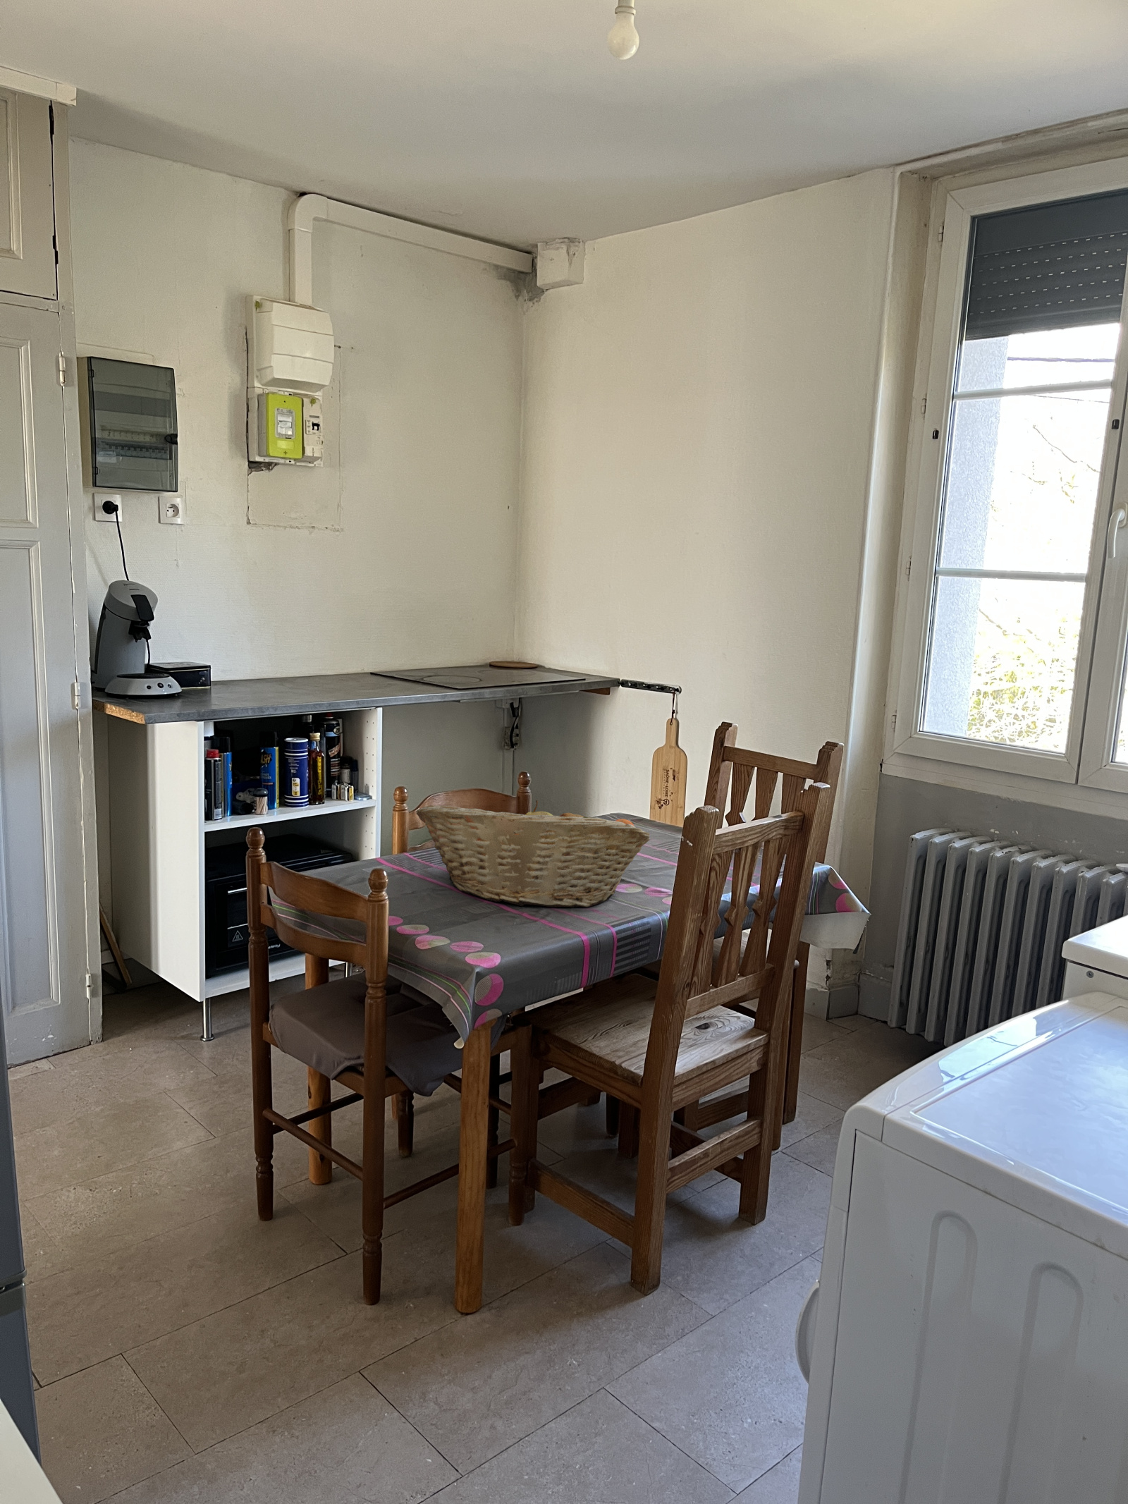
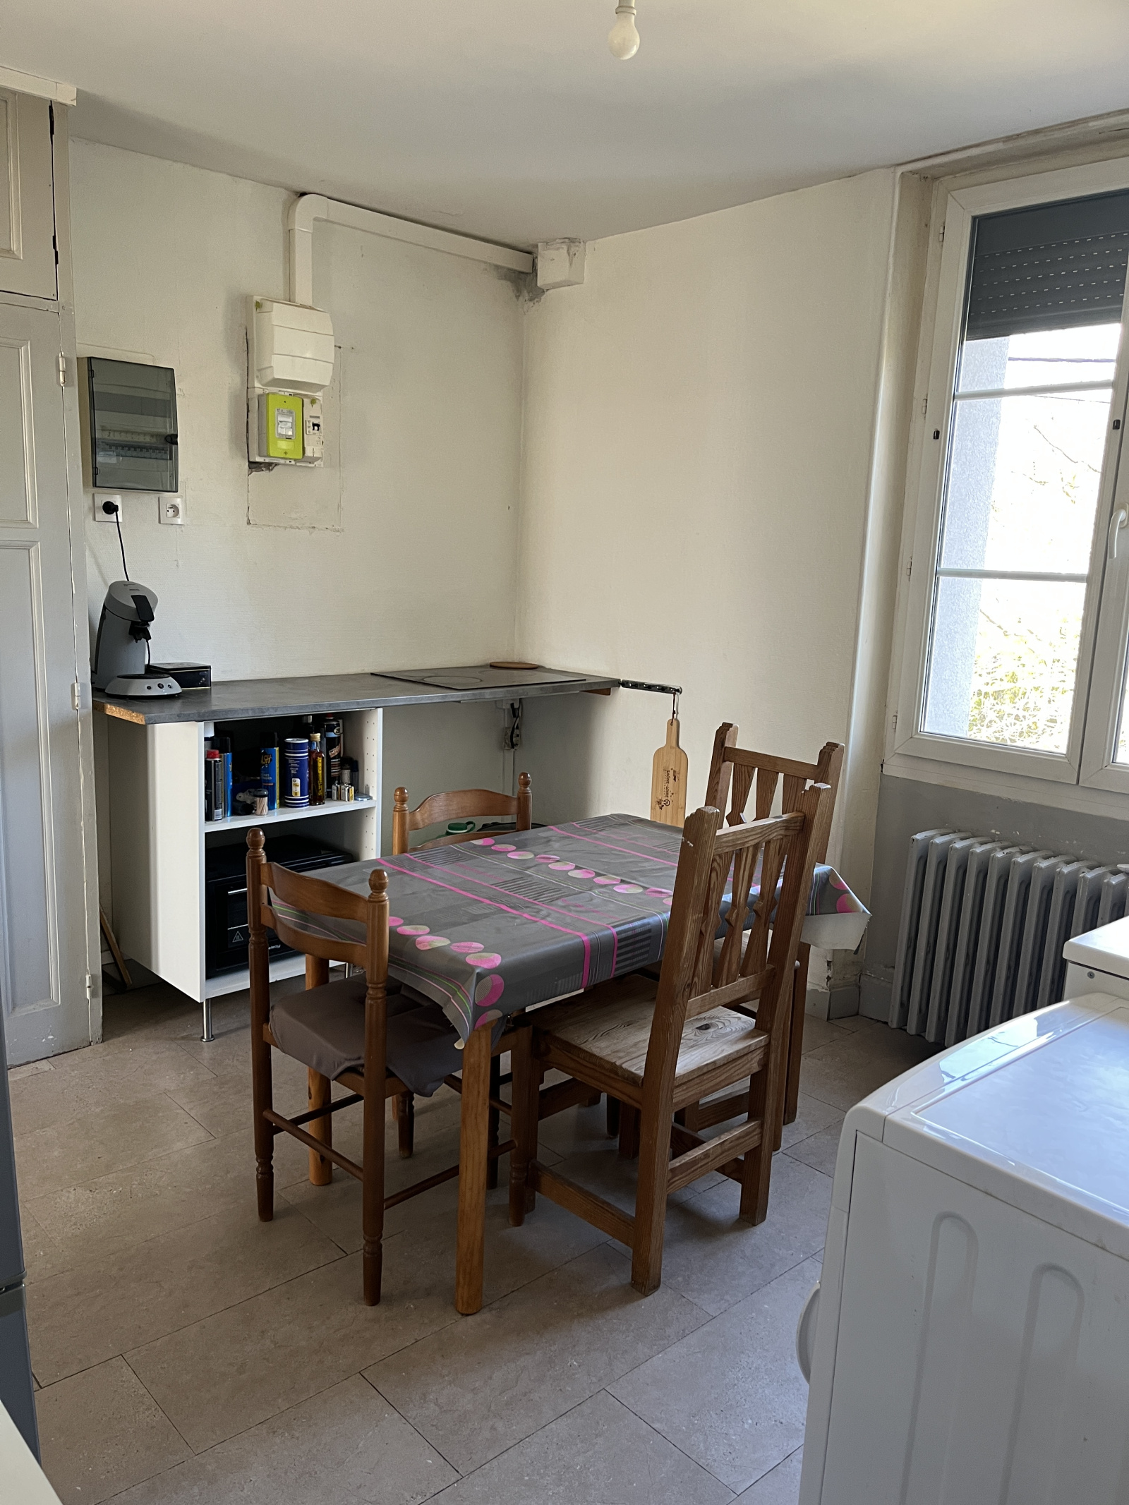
- fruit basket (532, 841)
